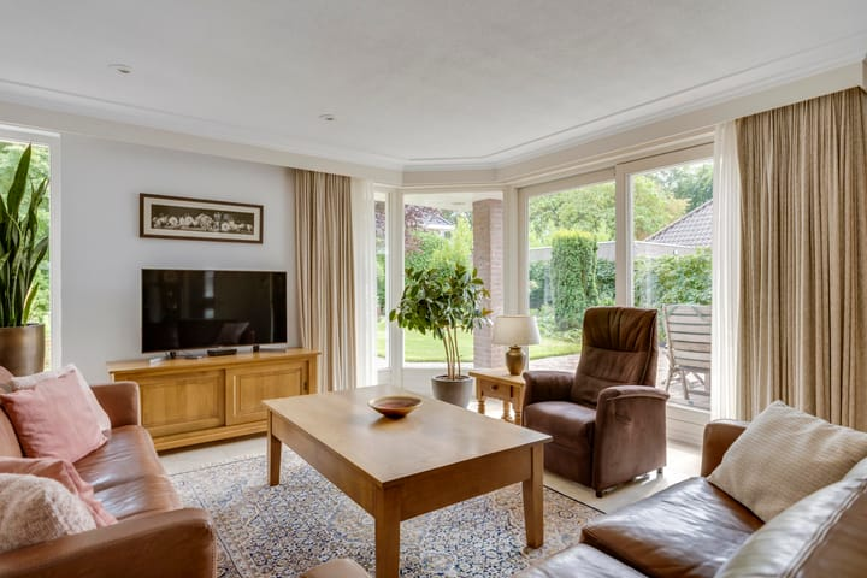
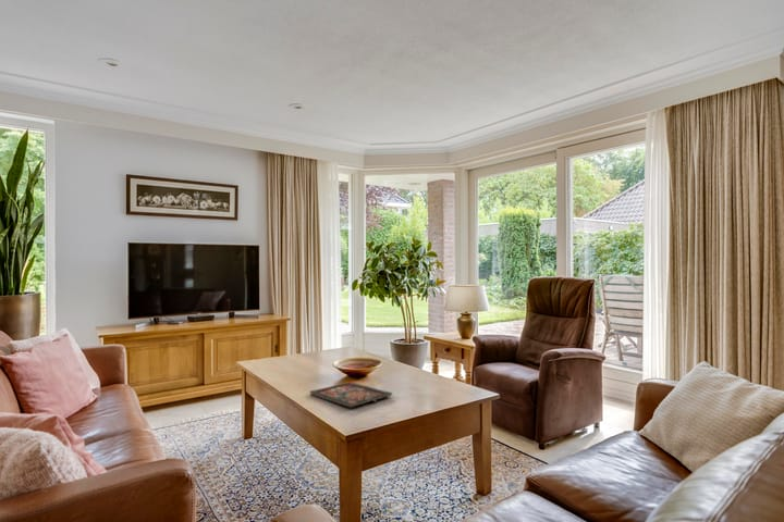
+ board game (351, 394)
